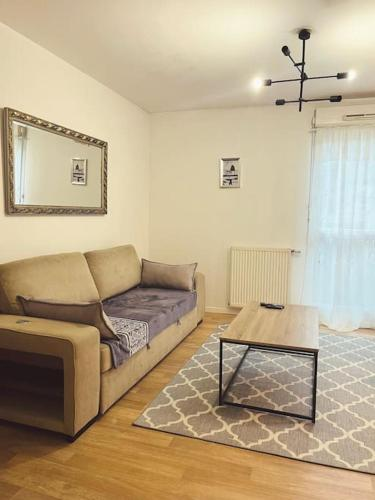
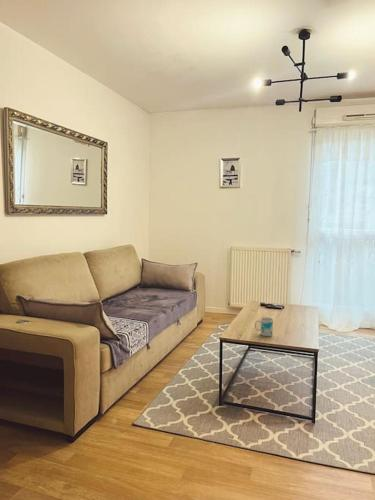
+ mug (263, 326)
